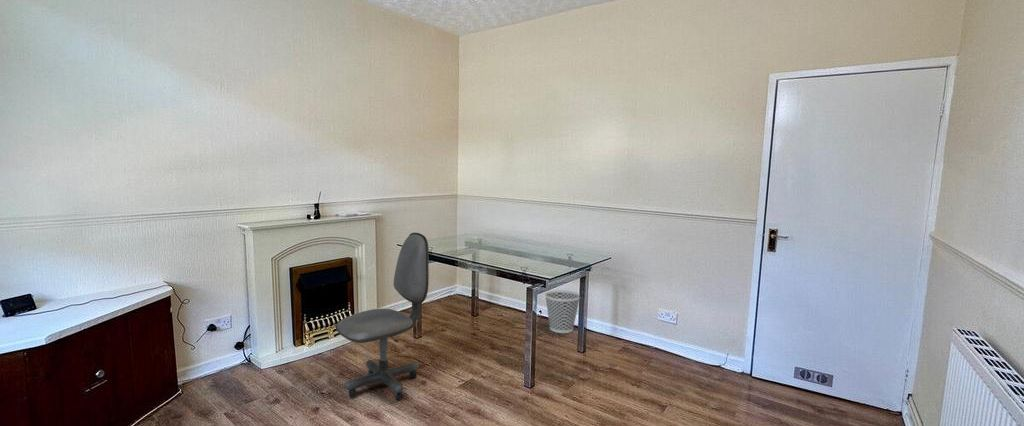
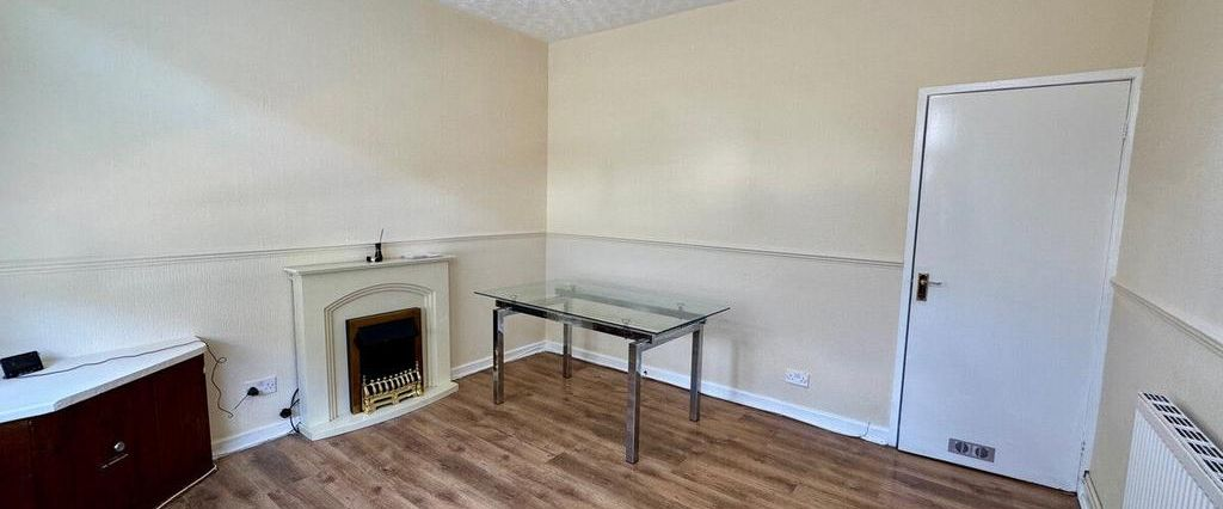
- wastebasket (561, 311)
- office chair (382, 312)
